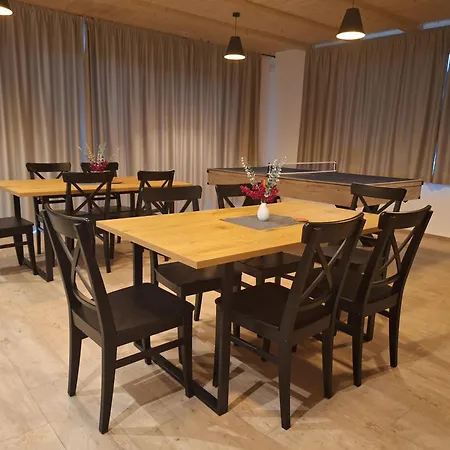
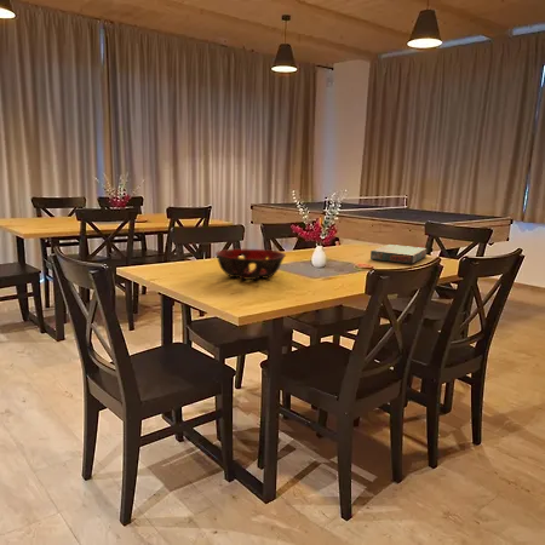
+ board game (398, 253)
+ decorative bowl (249, 263)
